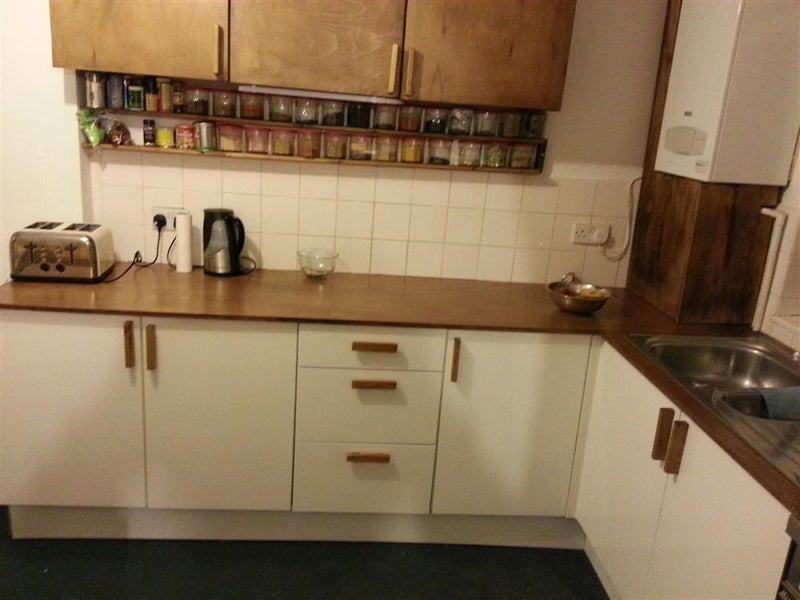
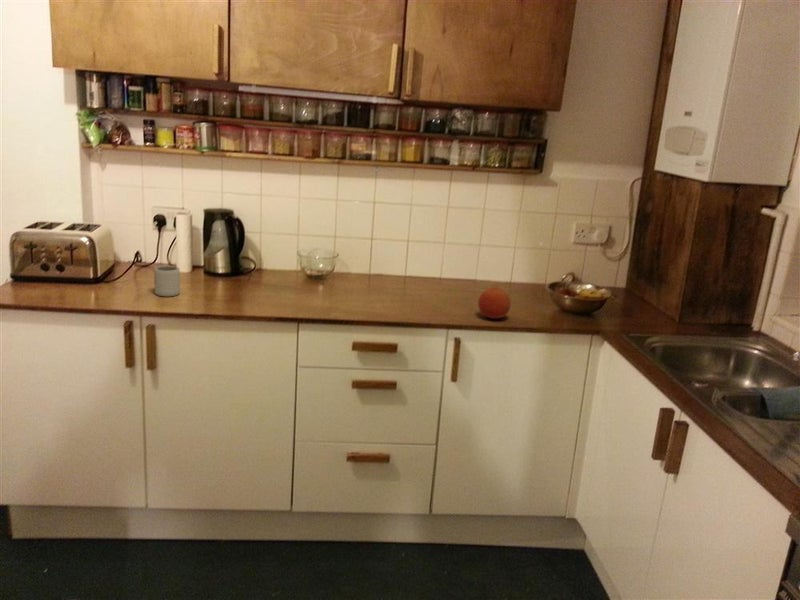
+ cup (169, 280)
+ fruit (494, 302)
